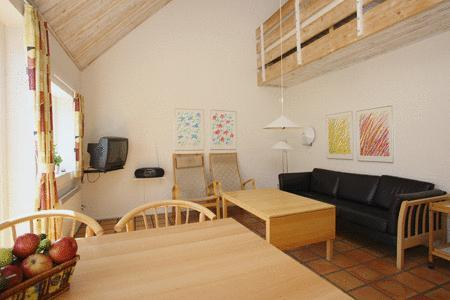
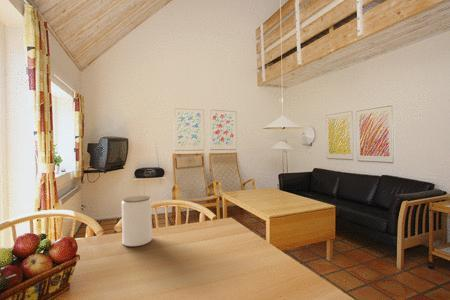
+ jar (137, 219)
